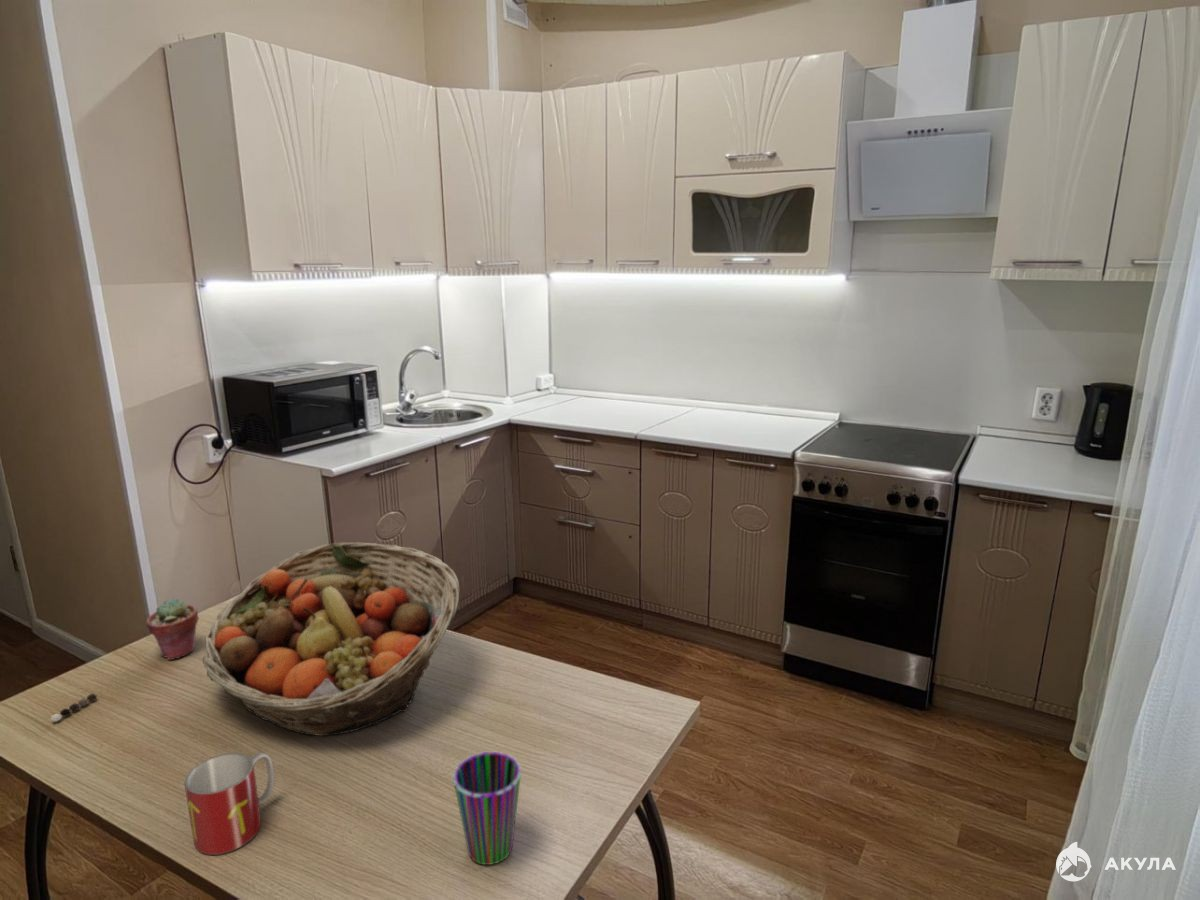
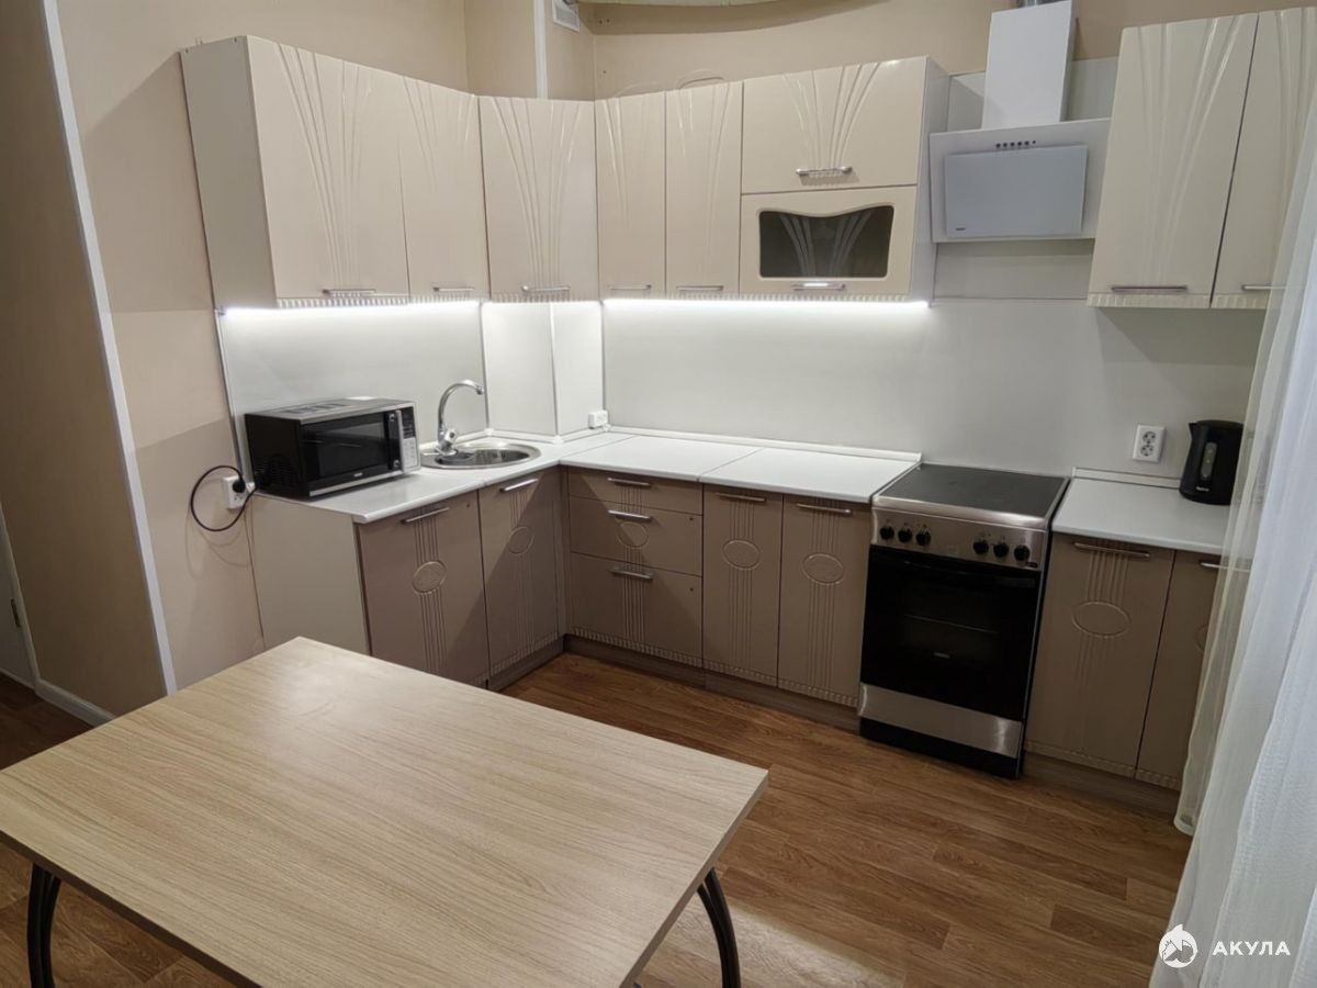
- cup (488, 810)
- mug (235, 795)
- potted succulent (174, 625)
- pepper shaker (74, 707)
- fruit basket (335, 631)
